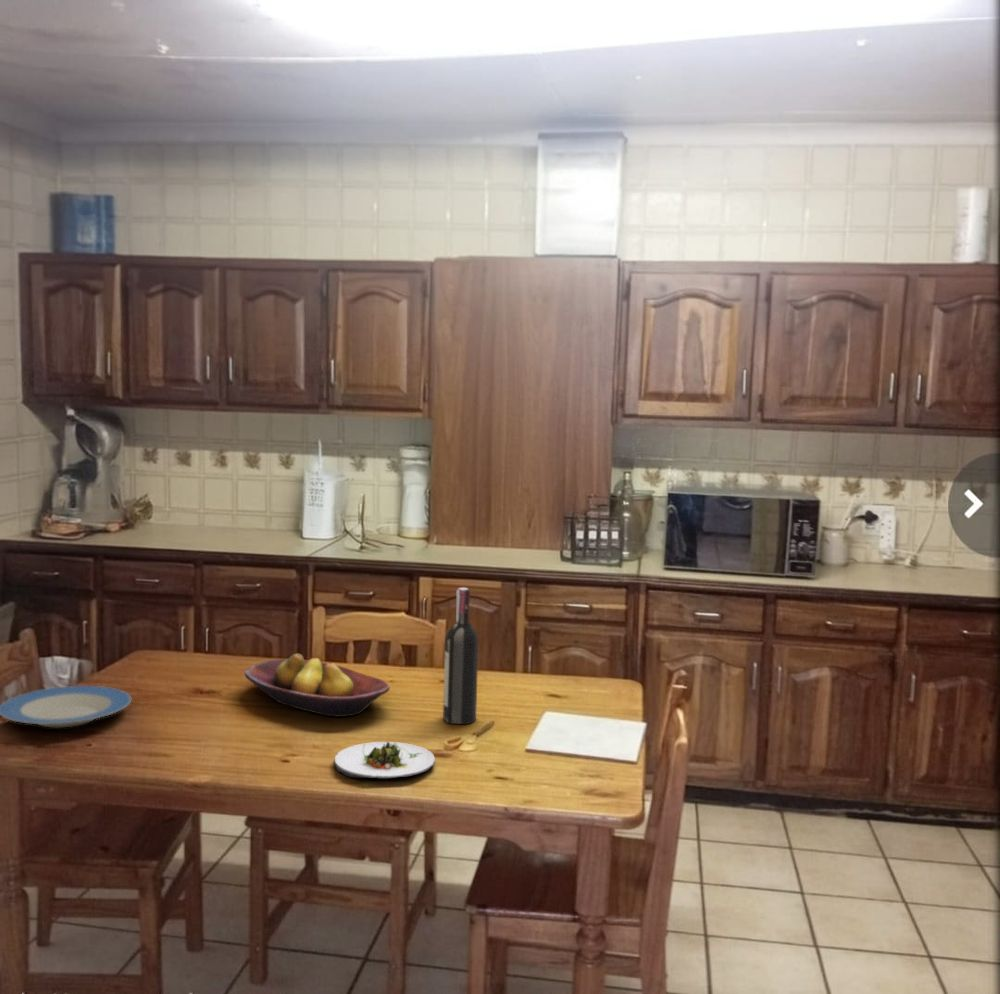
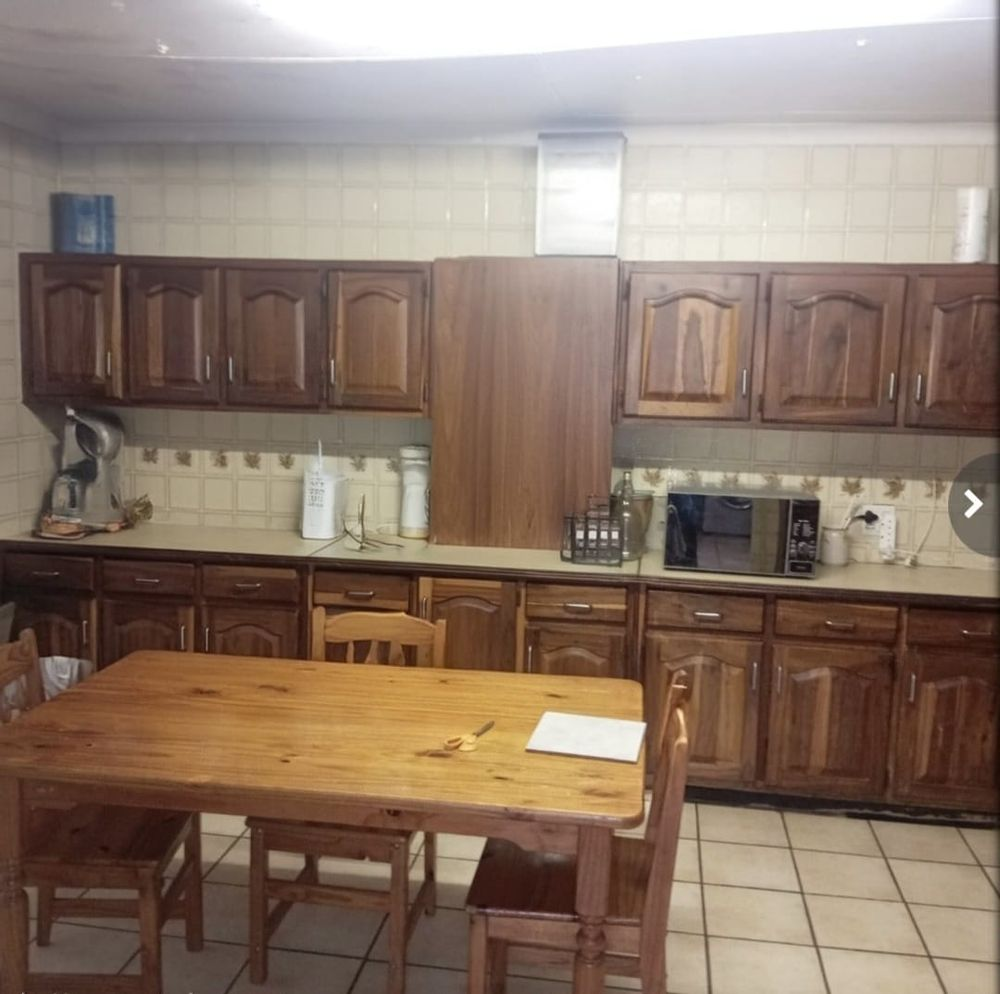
- plate (66, 710)
- fruit bowl (315, 680)
- salad plate (384, 754)
- wine bottle (461, 654)
